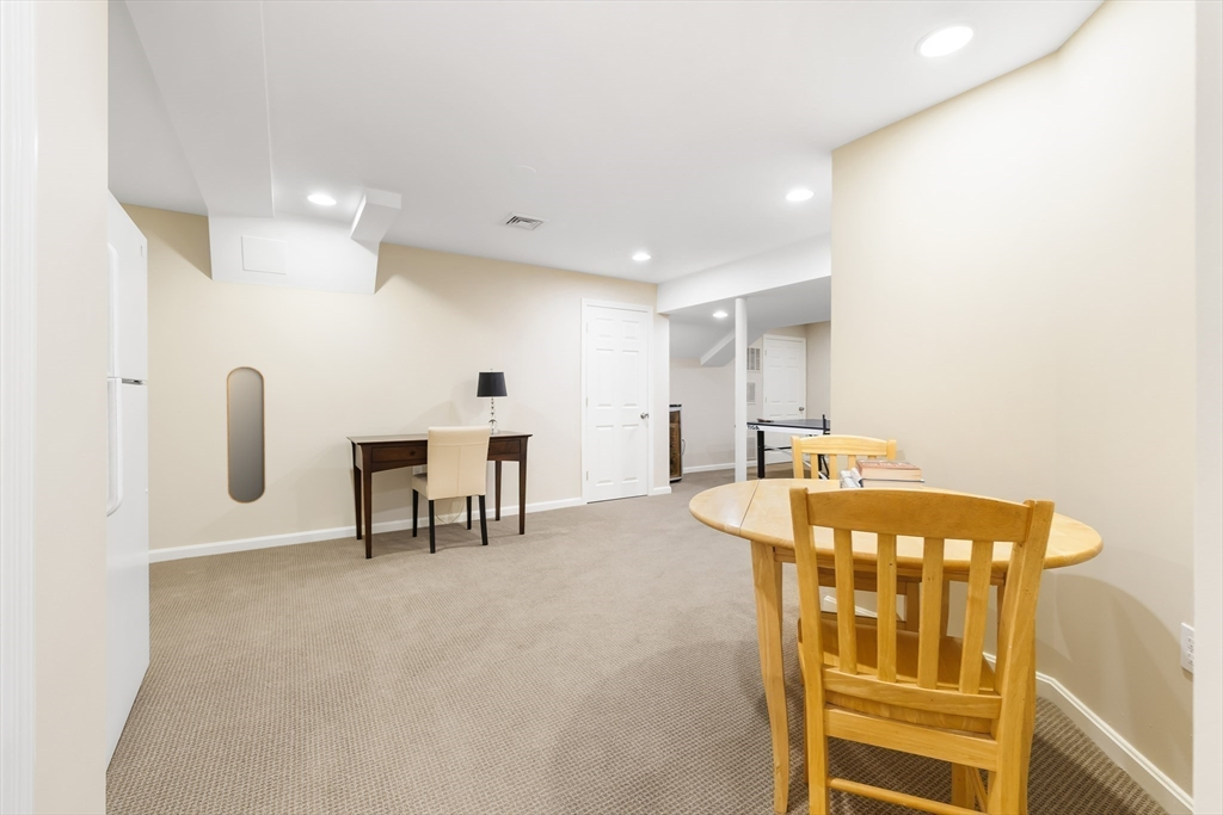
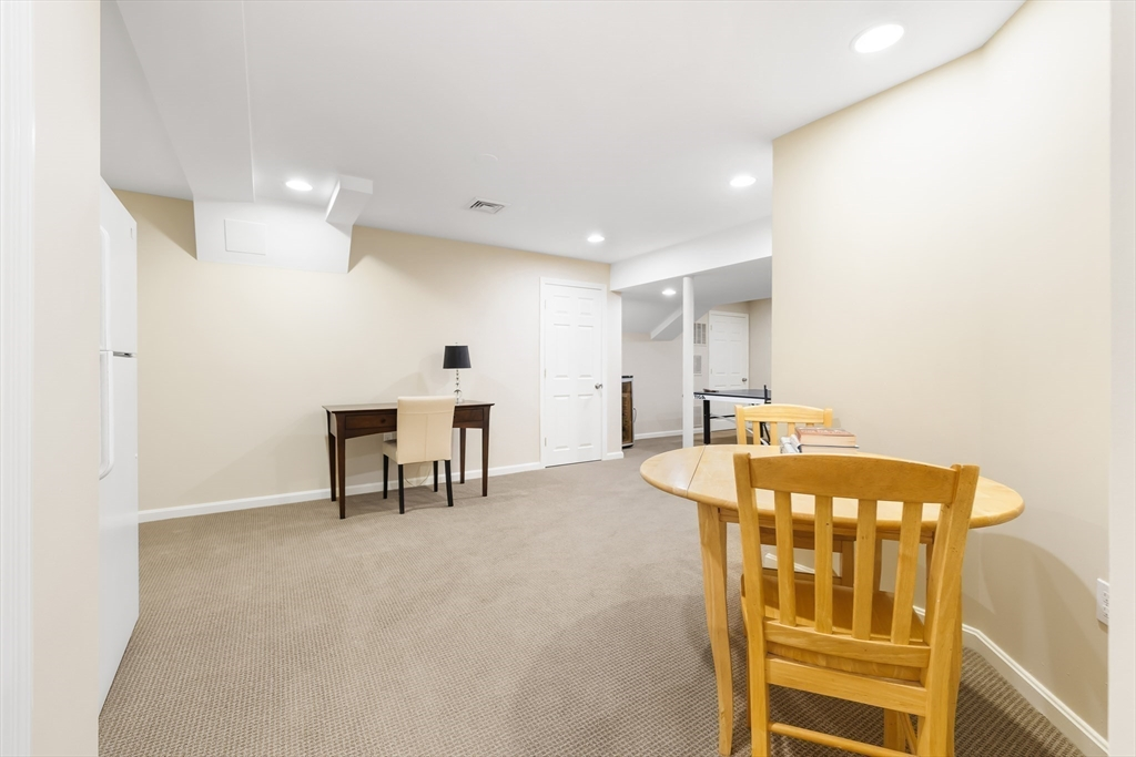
- home mirror (246, 434)
